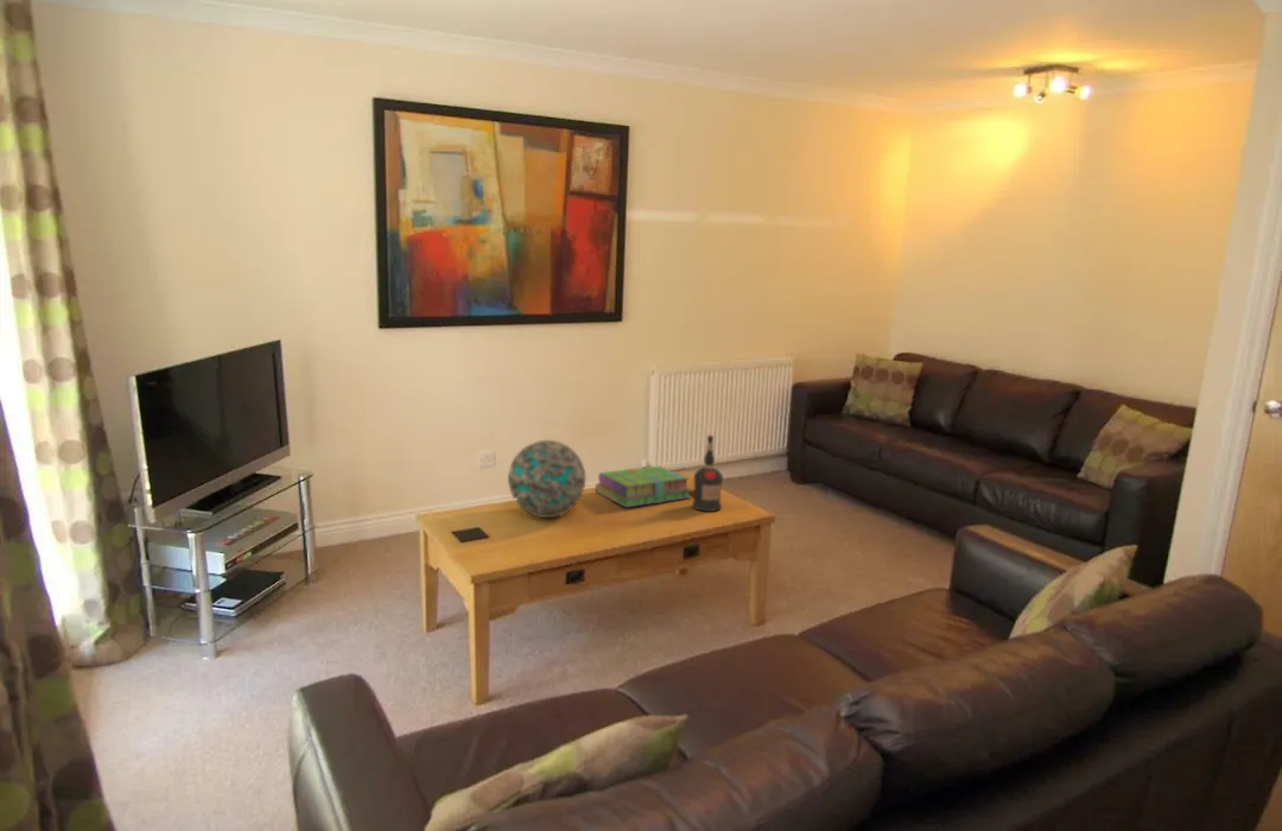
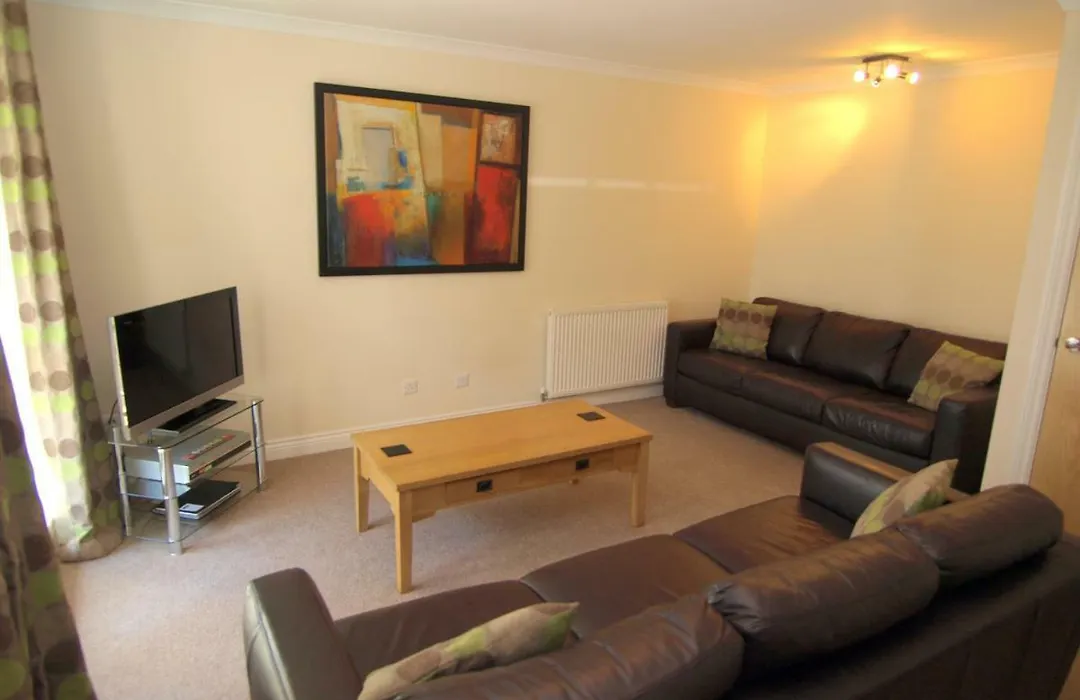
- geode (546, 478)
- liquor bottle (709, 471)
- stack of books (642, 484)
